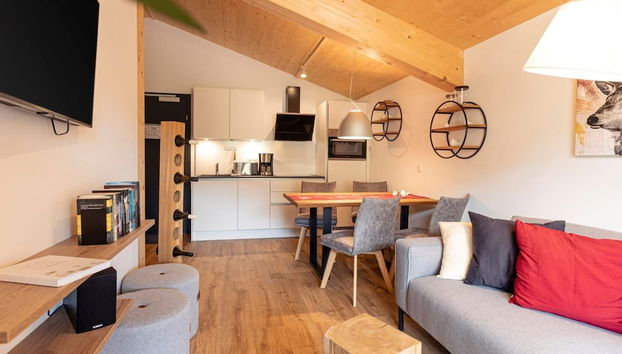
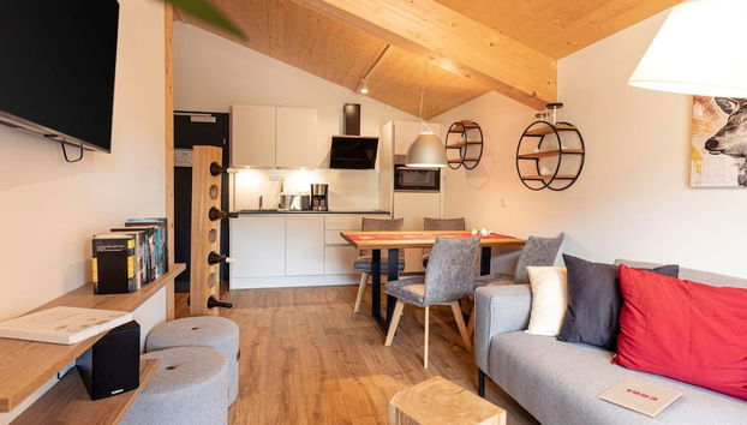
+ magazine (640, 395)
